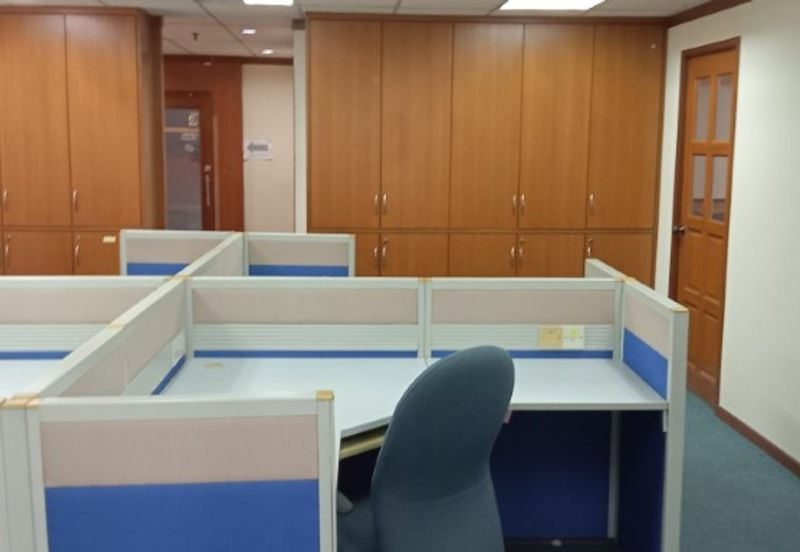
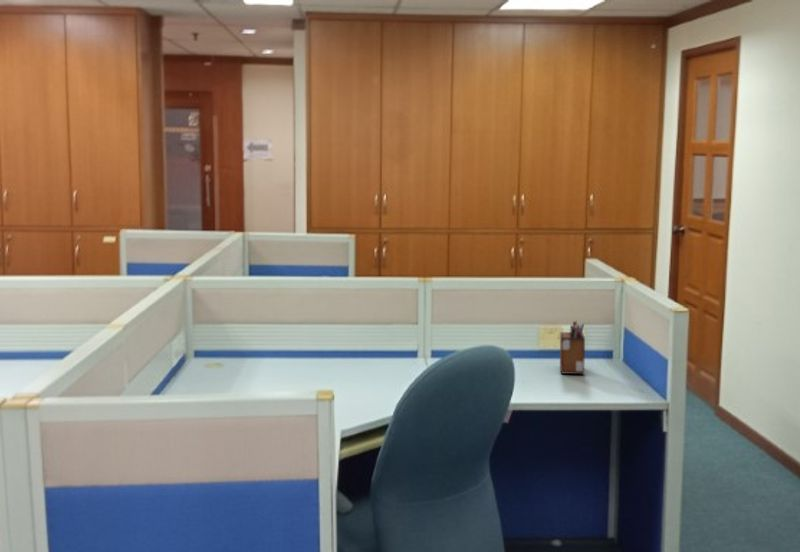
+ desk organizer (572, 345)
